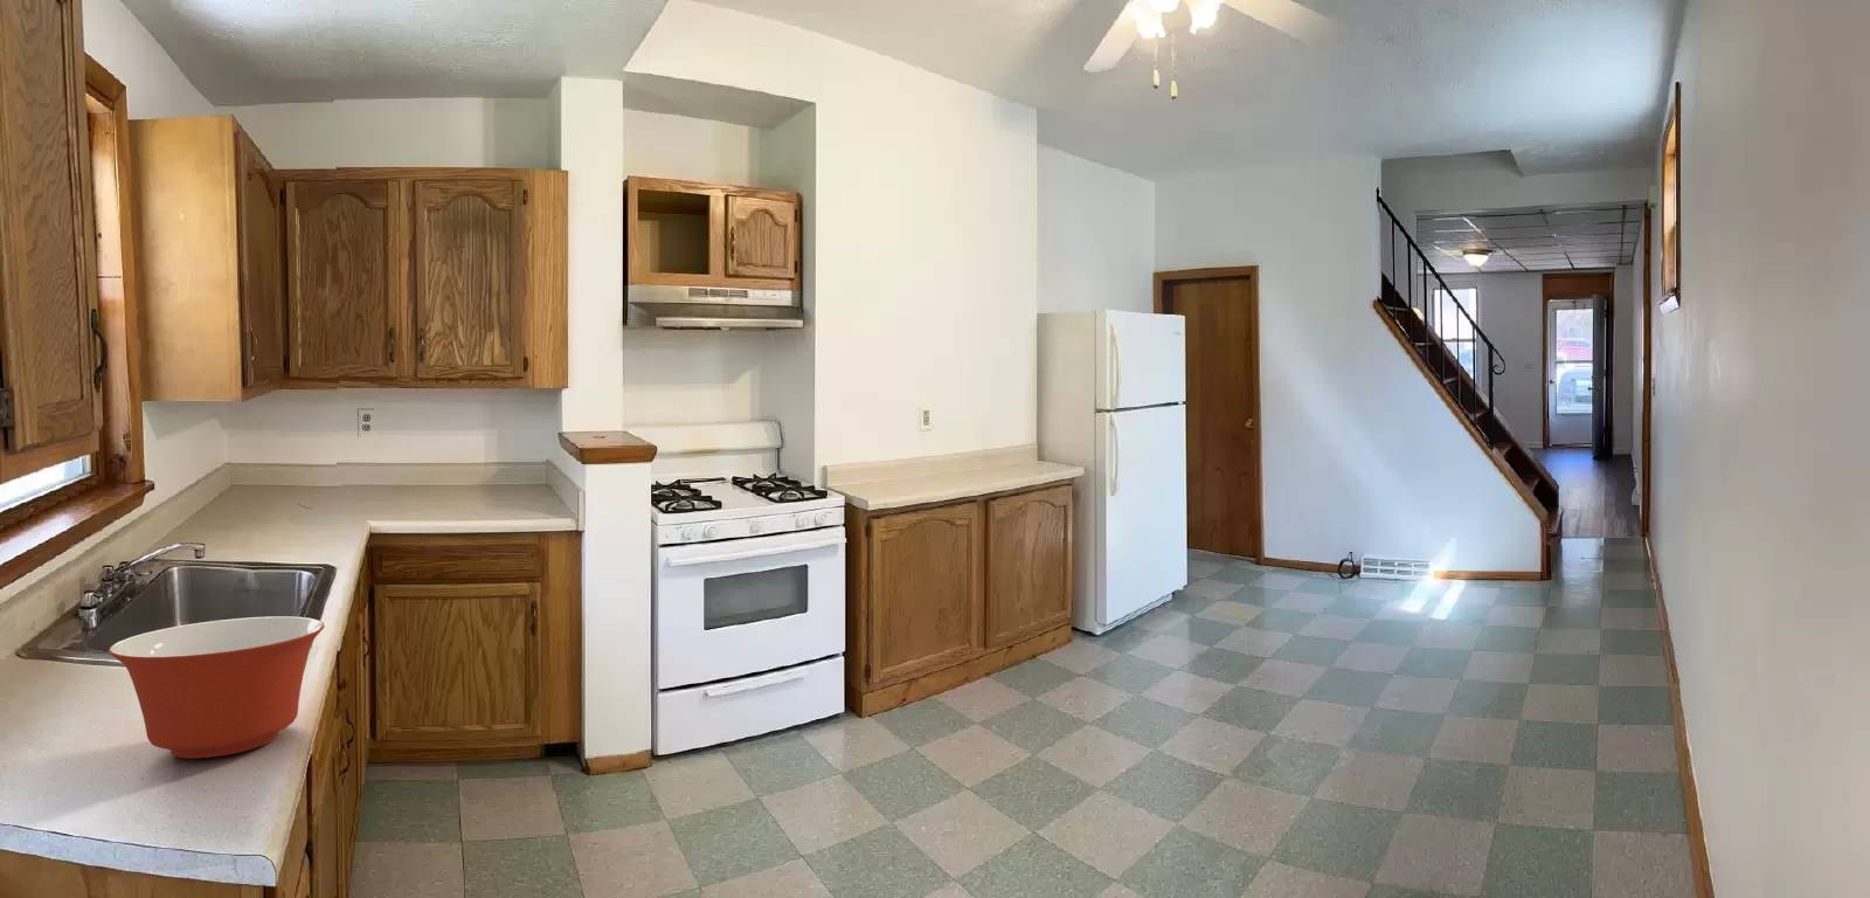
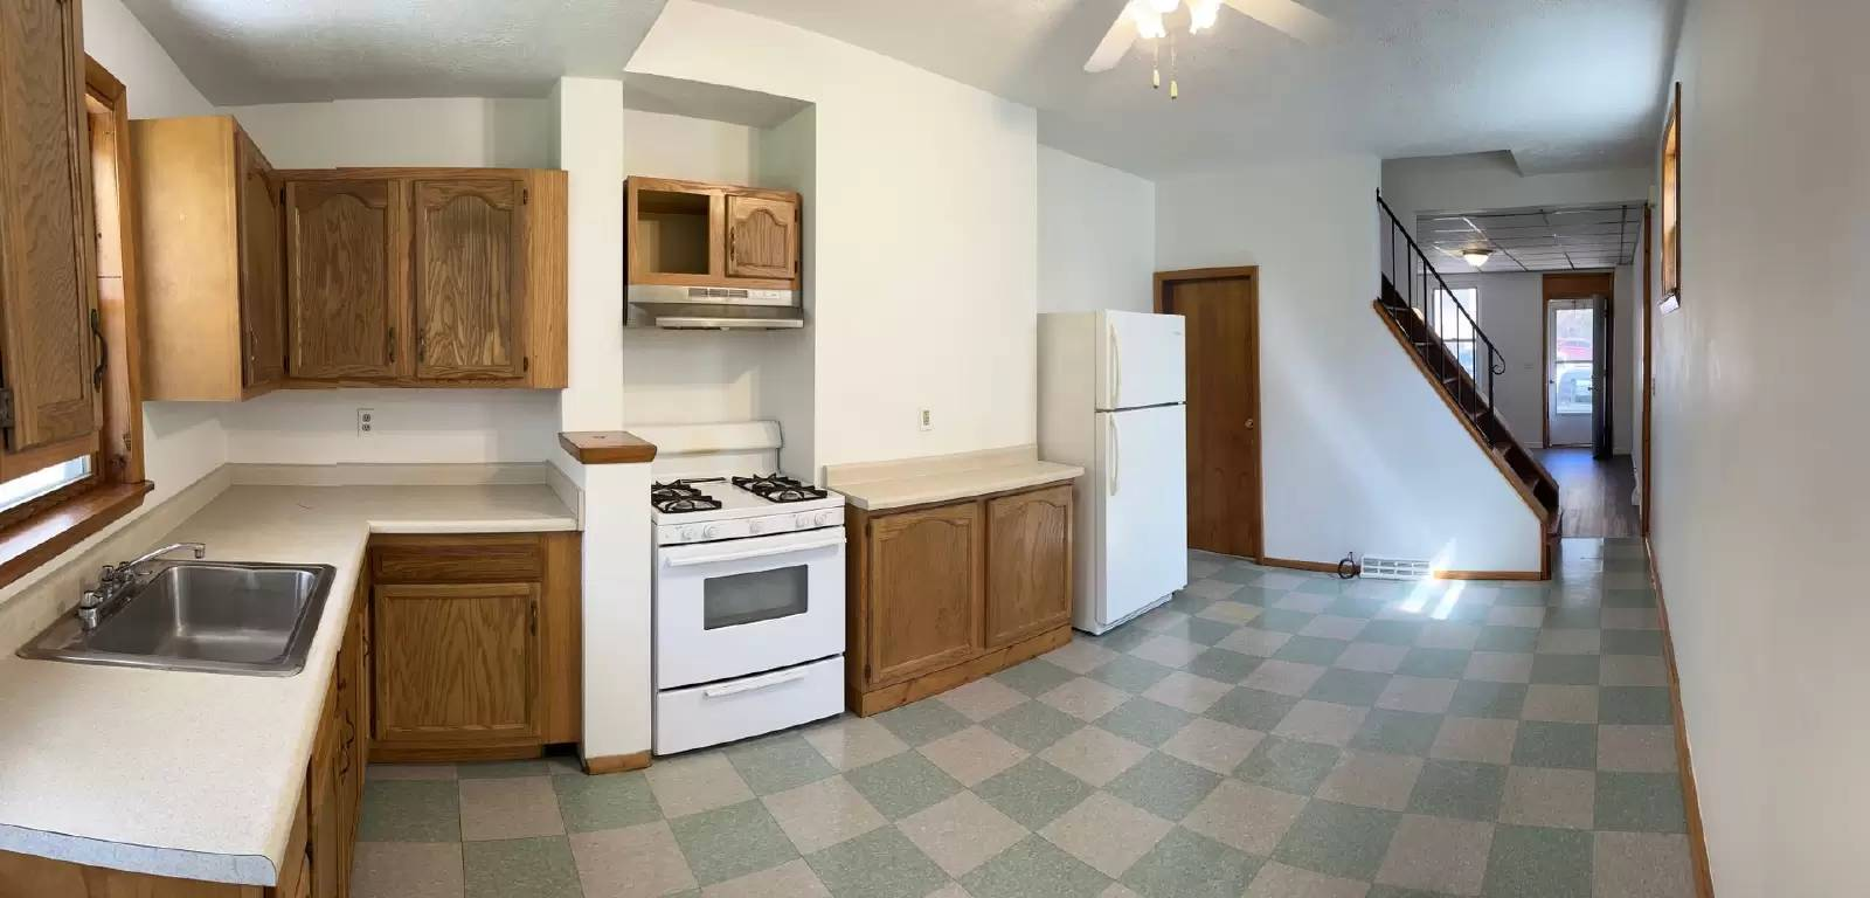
- mixing bowl (223, 688)
